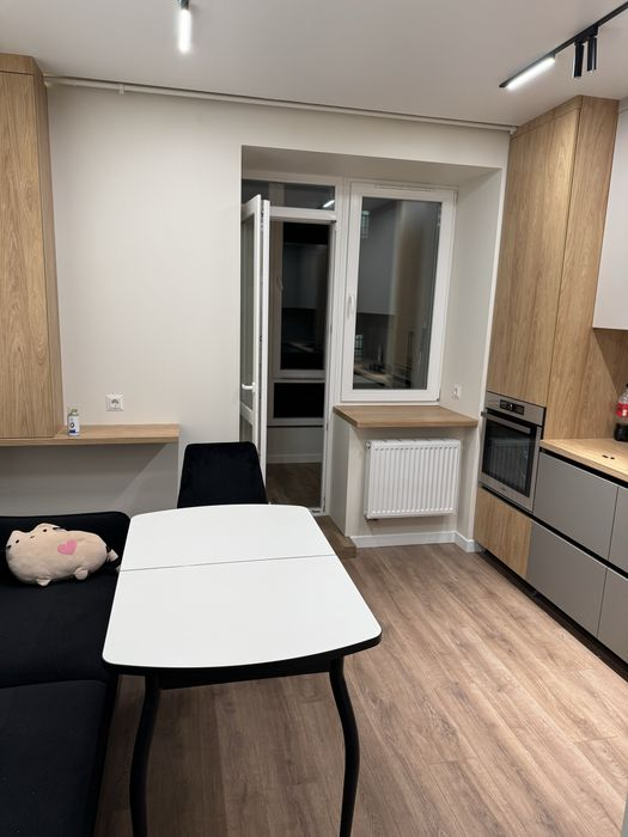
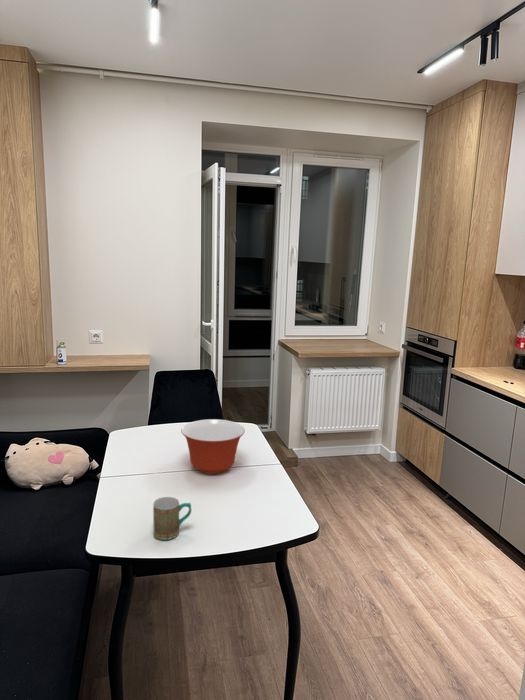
+ mug (172, 517)
+ mixing bowl (212, 448)
